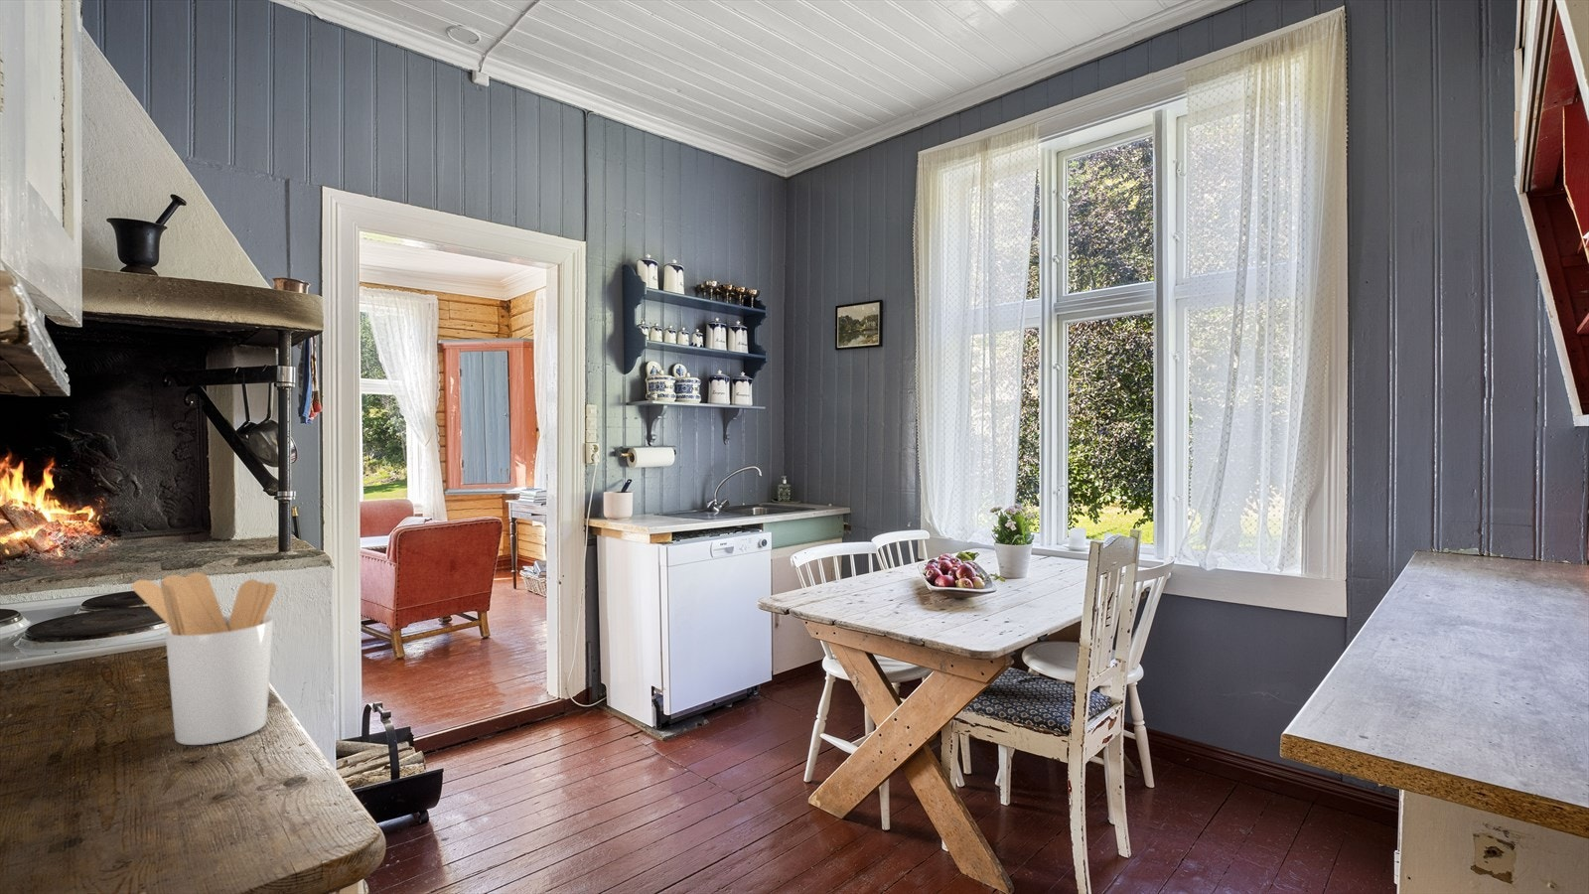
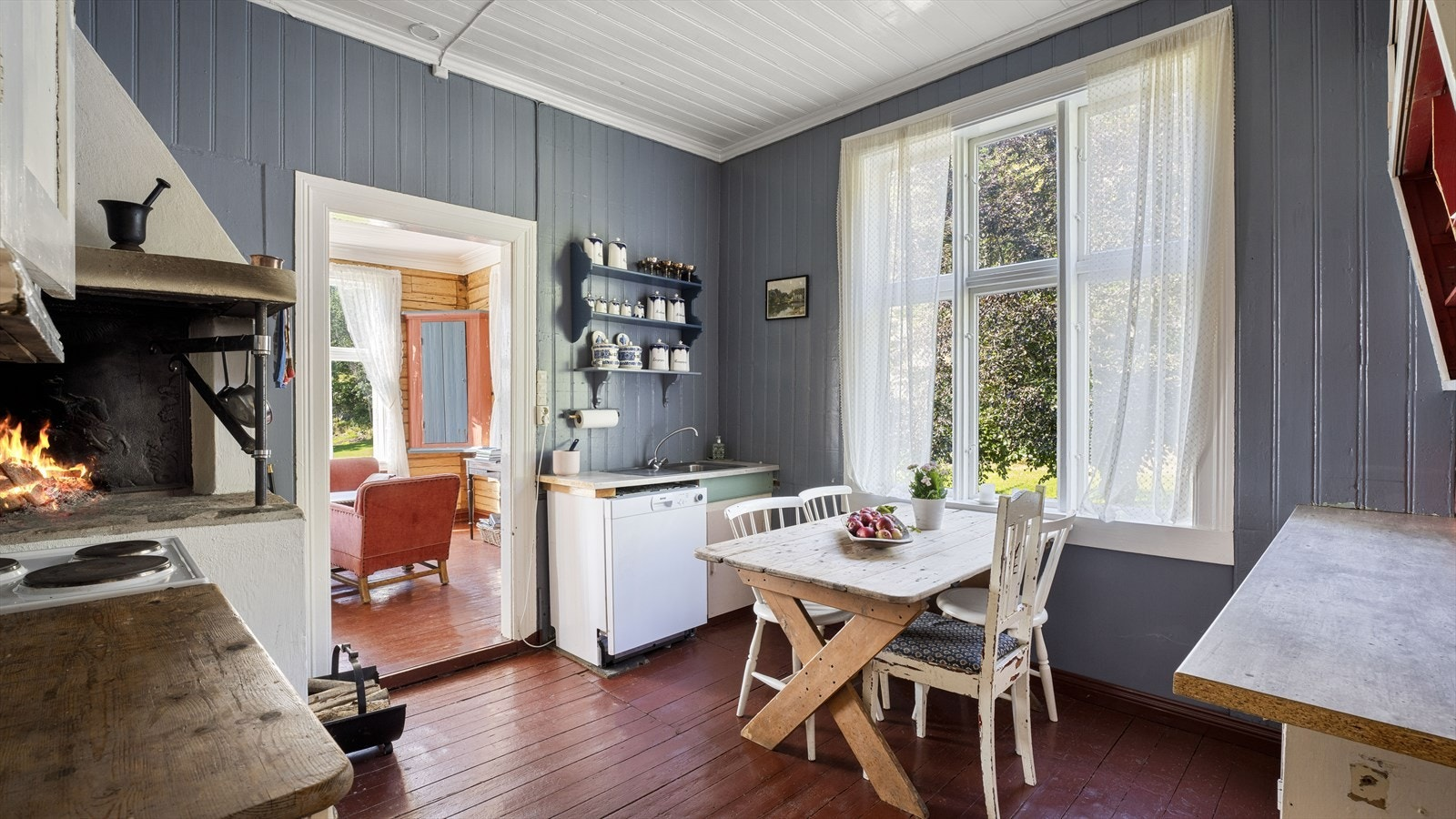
- utensil holder (204, 649)
